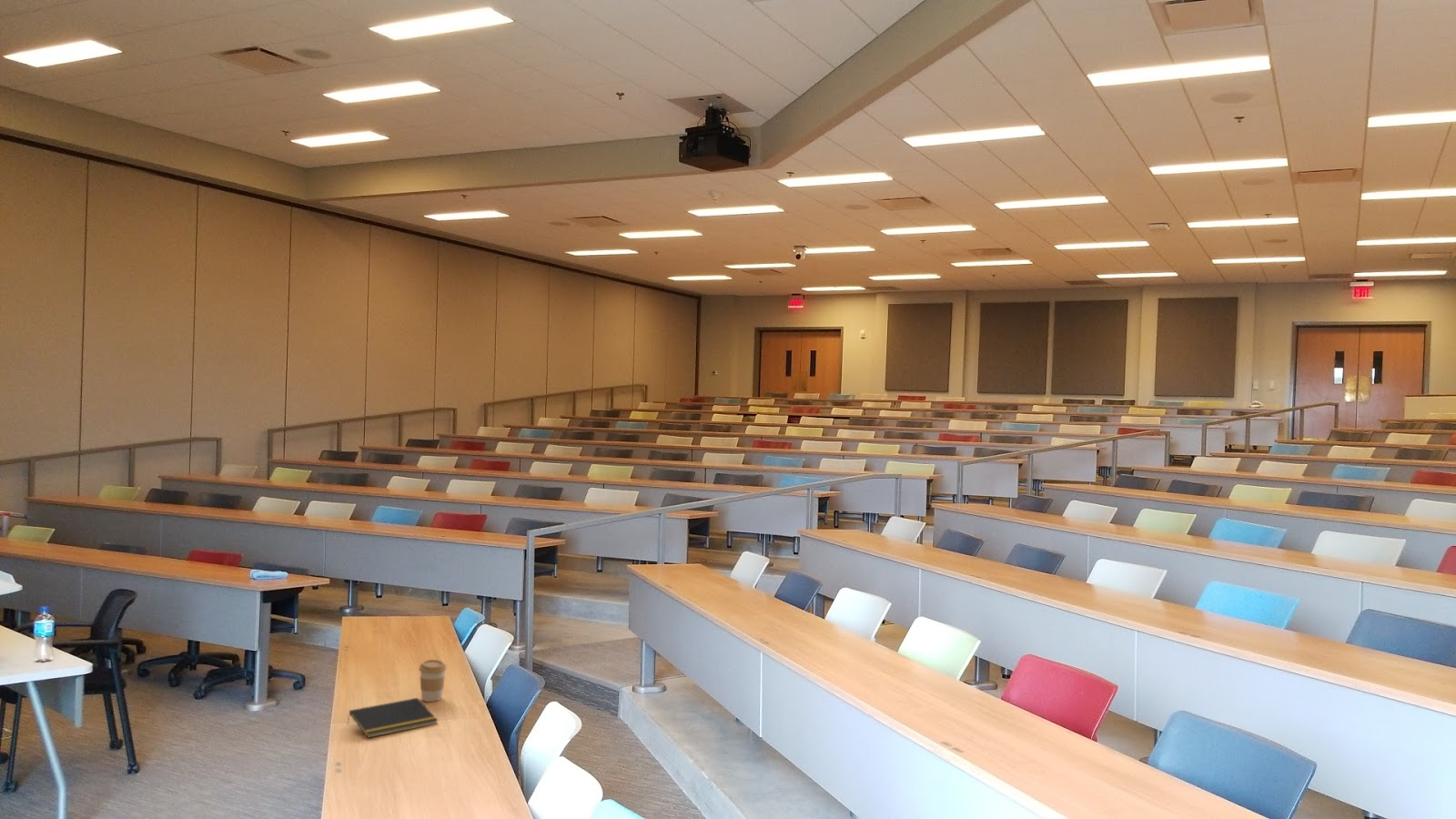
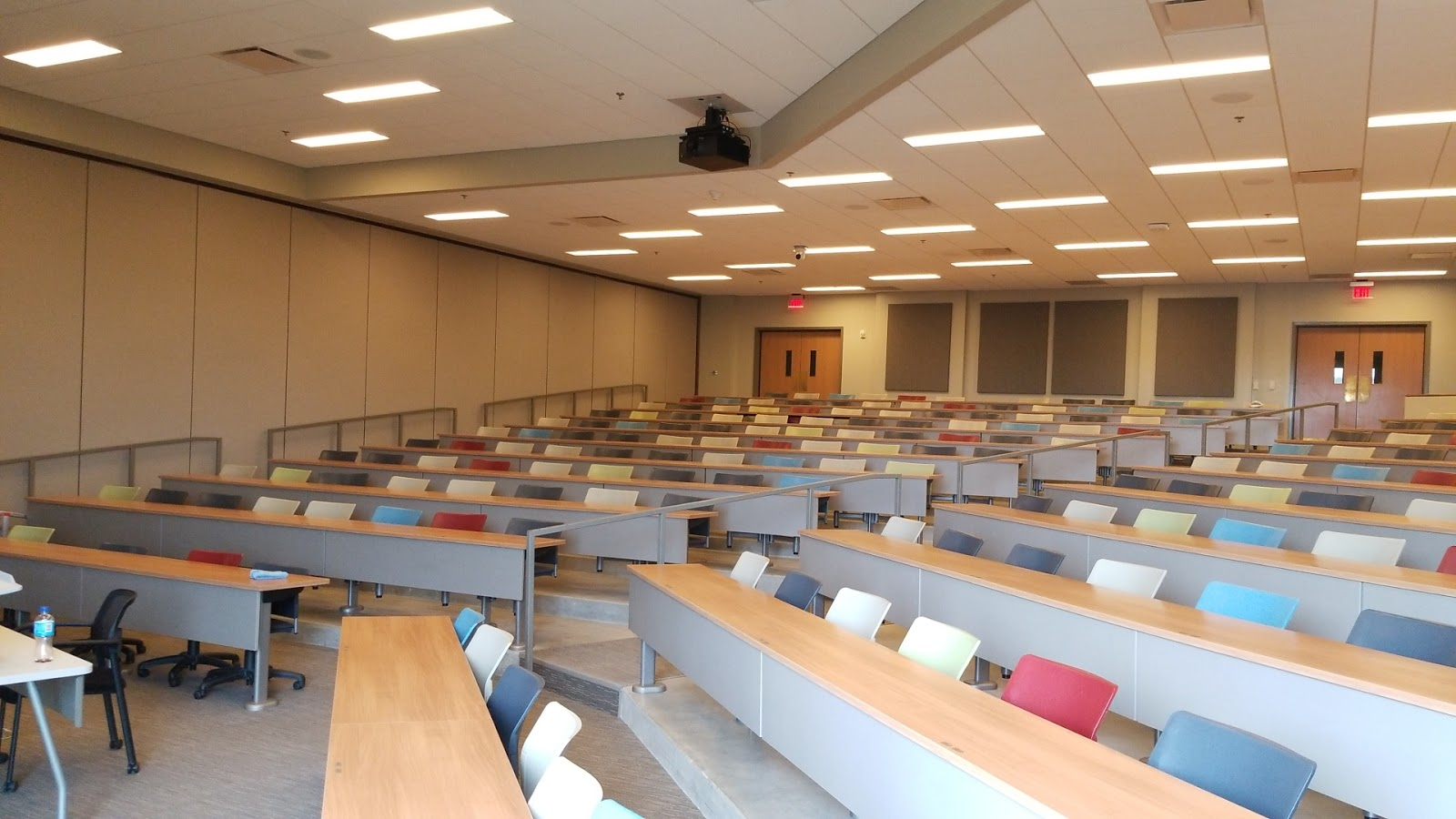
- coffee cup (432, 680)
- notepad (393, 716)
